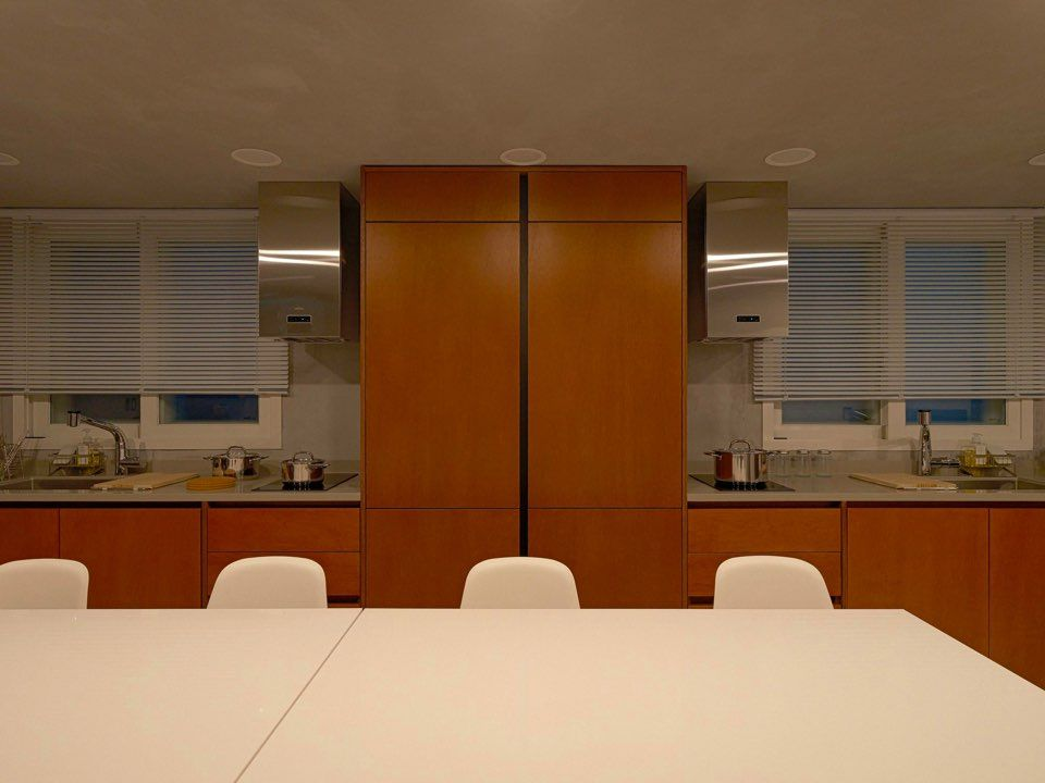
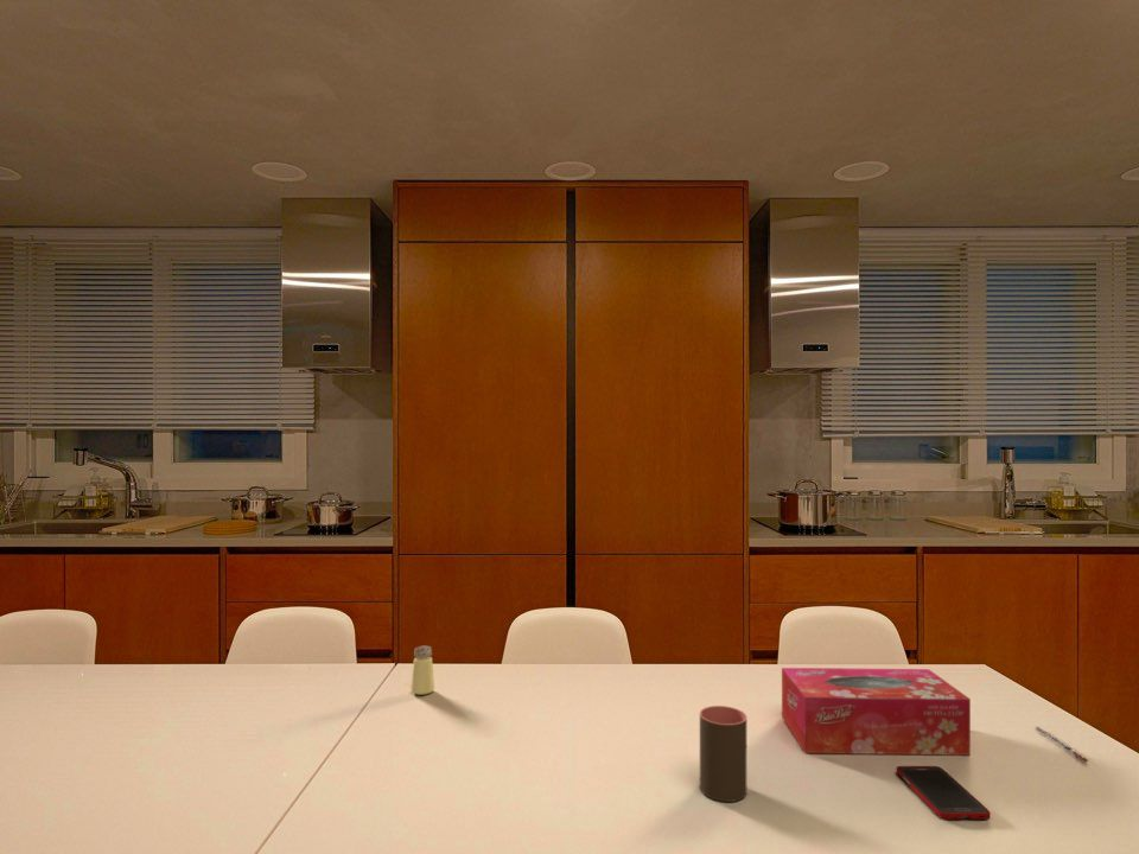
+ cell phone (940, 791)
+ cup (723, 752)
+ saltshaker (422, 669)
+ pen (1060, 743)
+ tissue box (870, 708)
